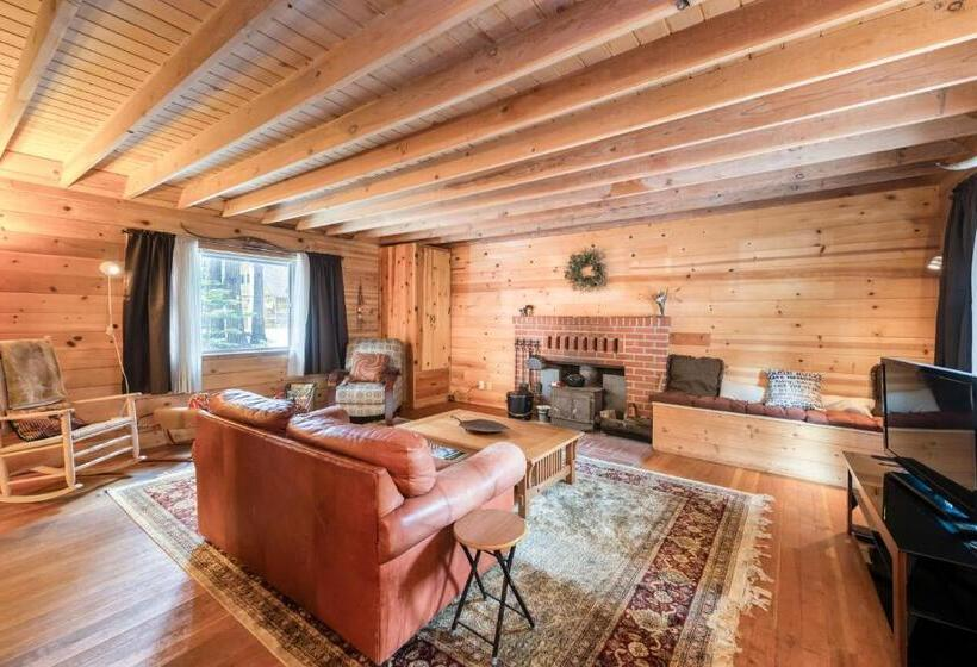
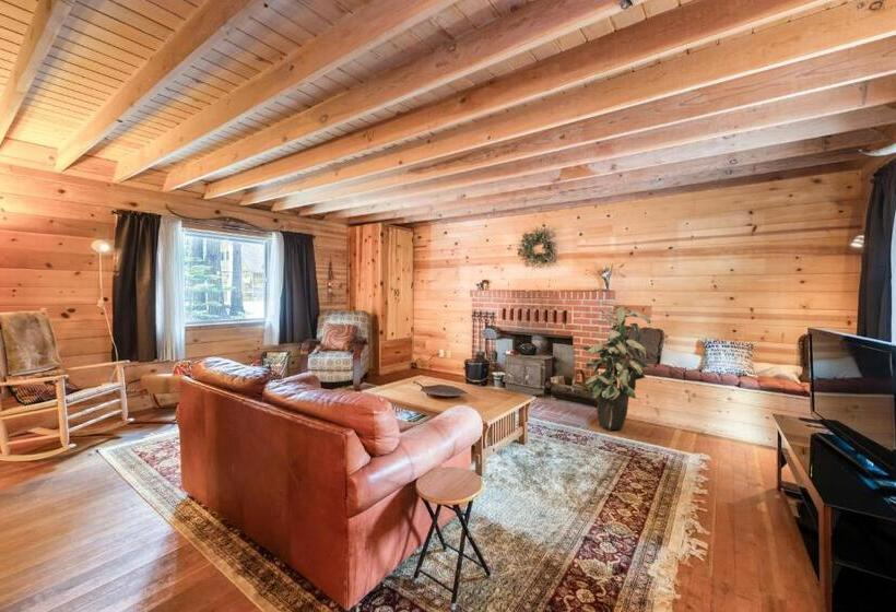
+ indoor plant (613, 364)
